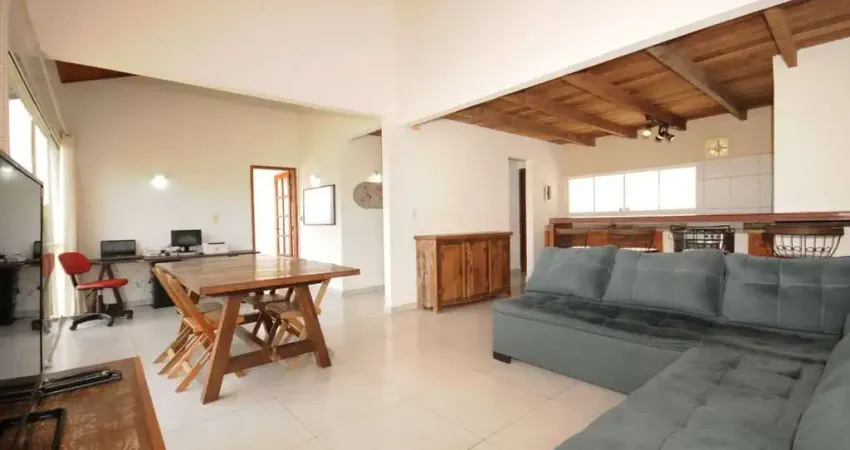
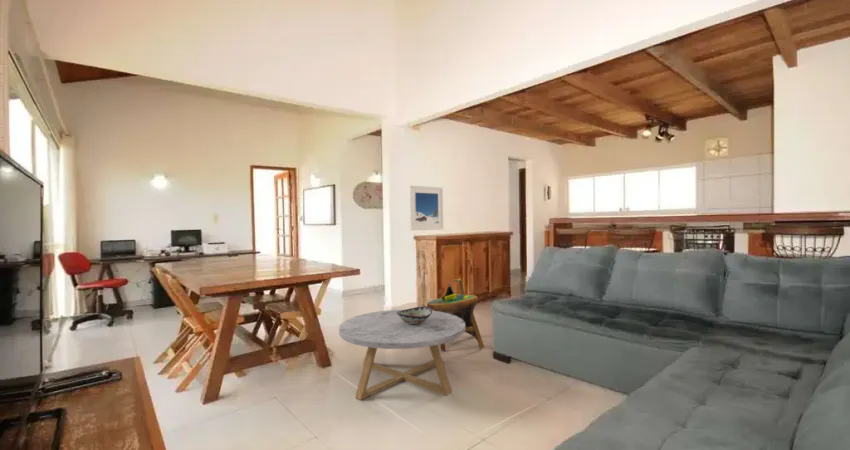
+ coffee table (403, 348)
+ decorative bowl (414, 316)
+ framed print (426, 208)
+ side table (457, 311)
